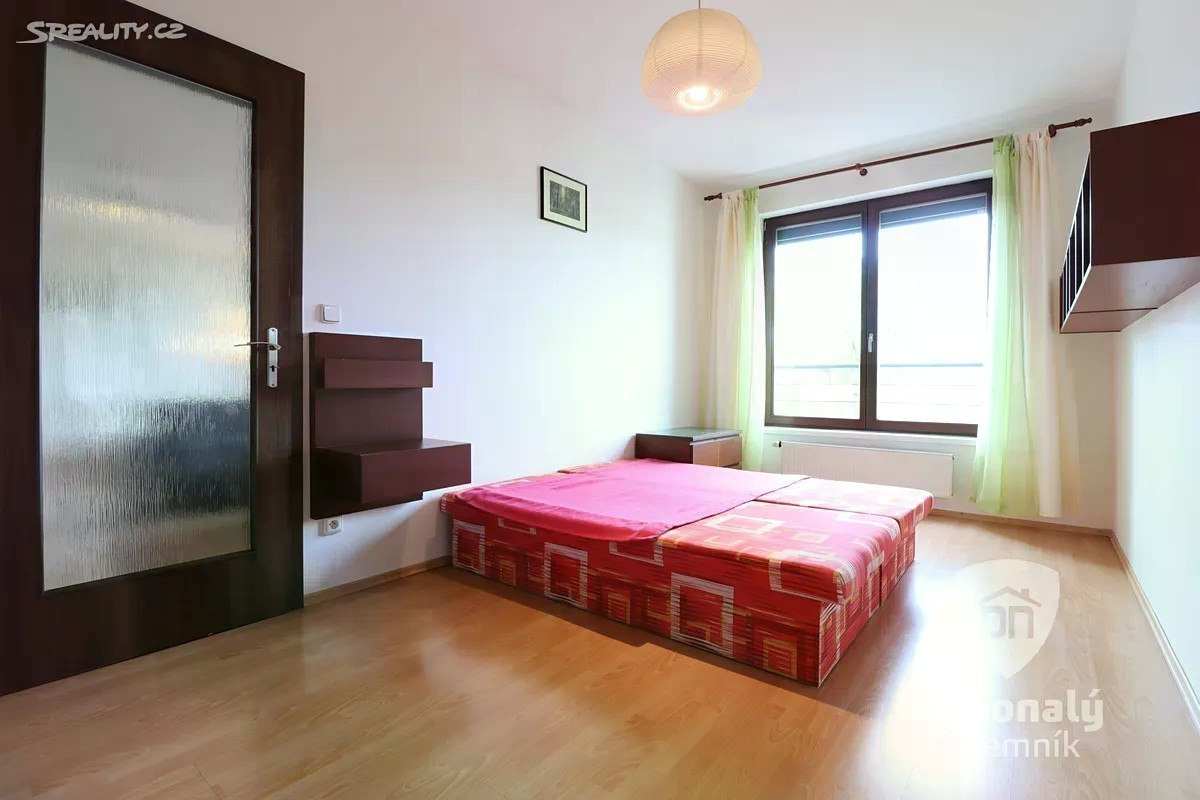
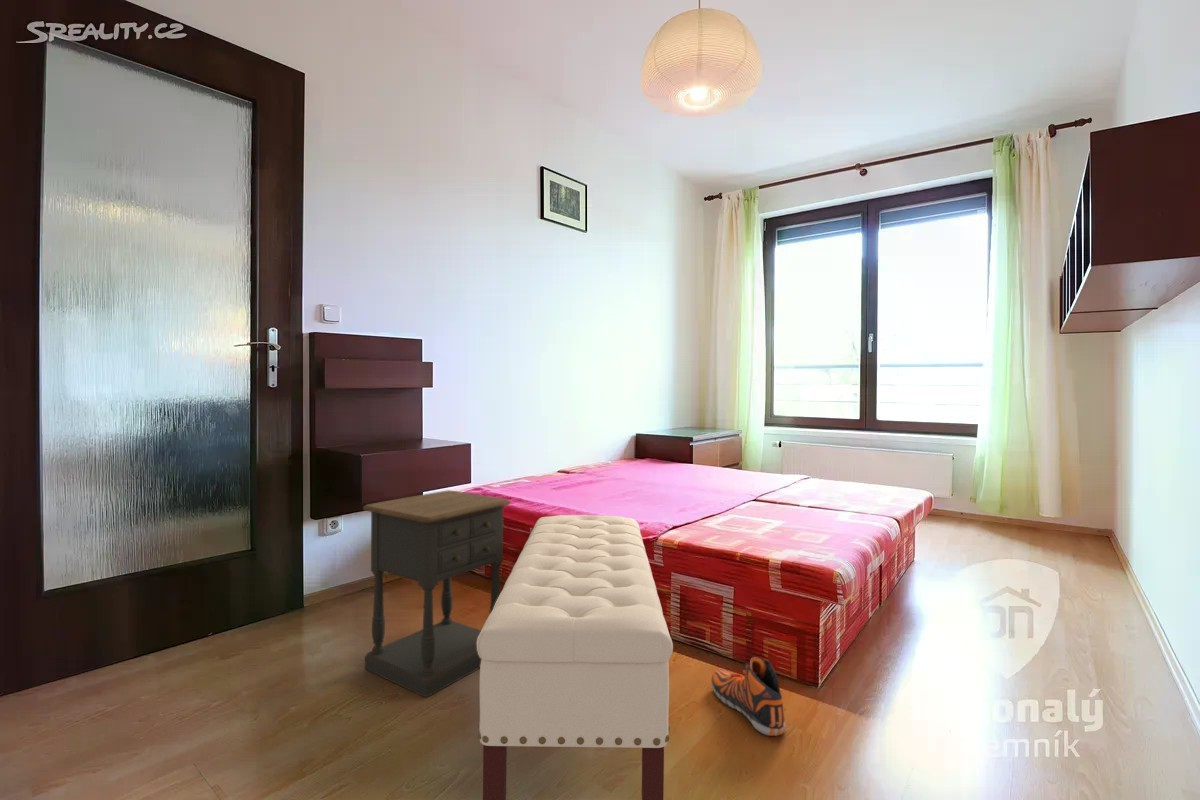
+ nightstand (438, 581)
+ bench (582, 630)
+ sneaker (748, 680)
